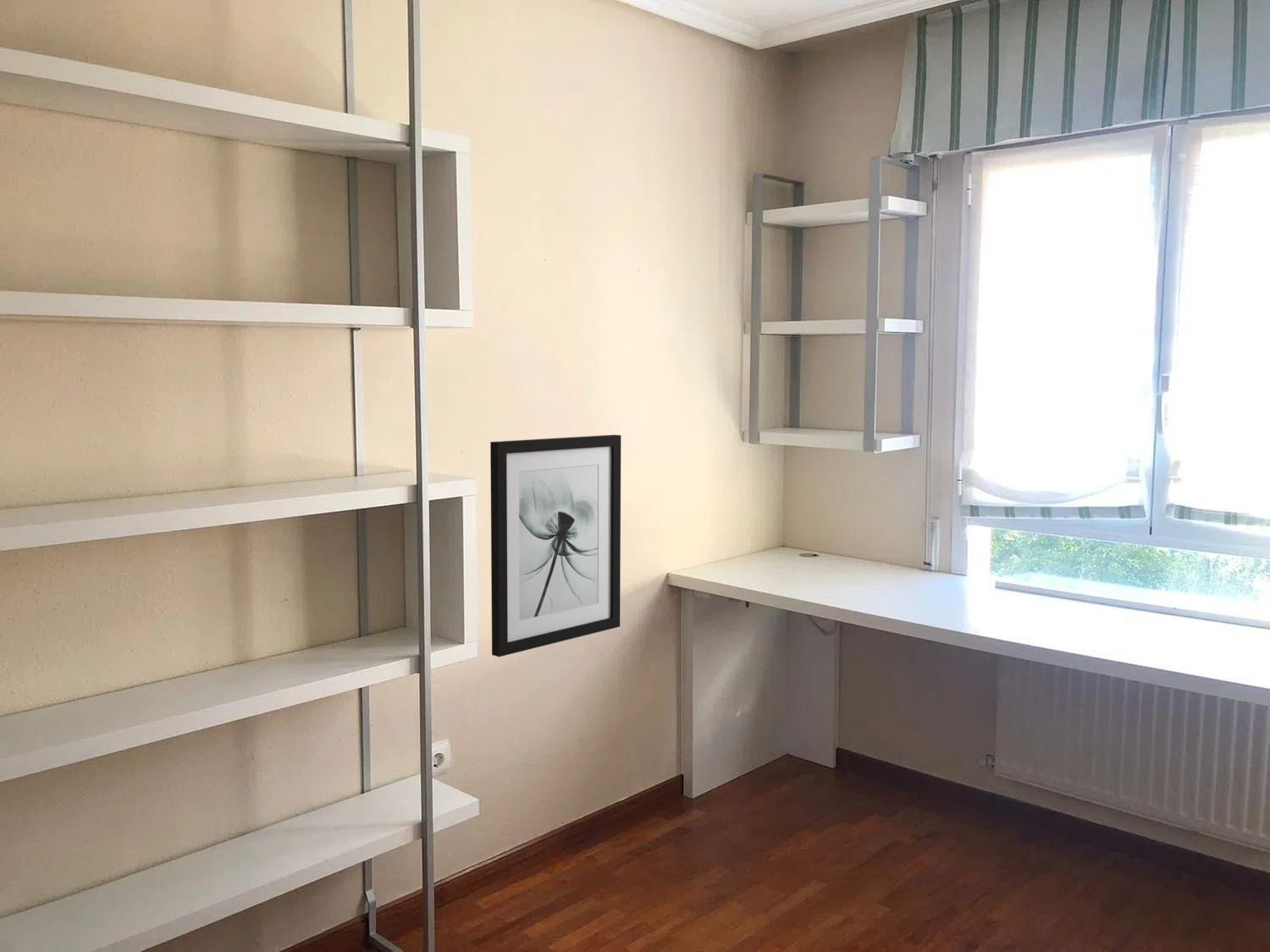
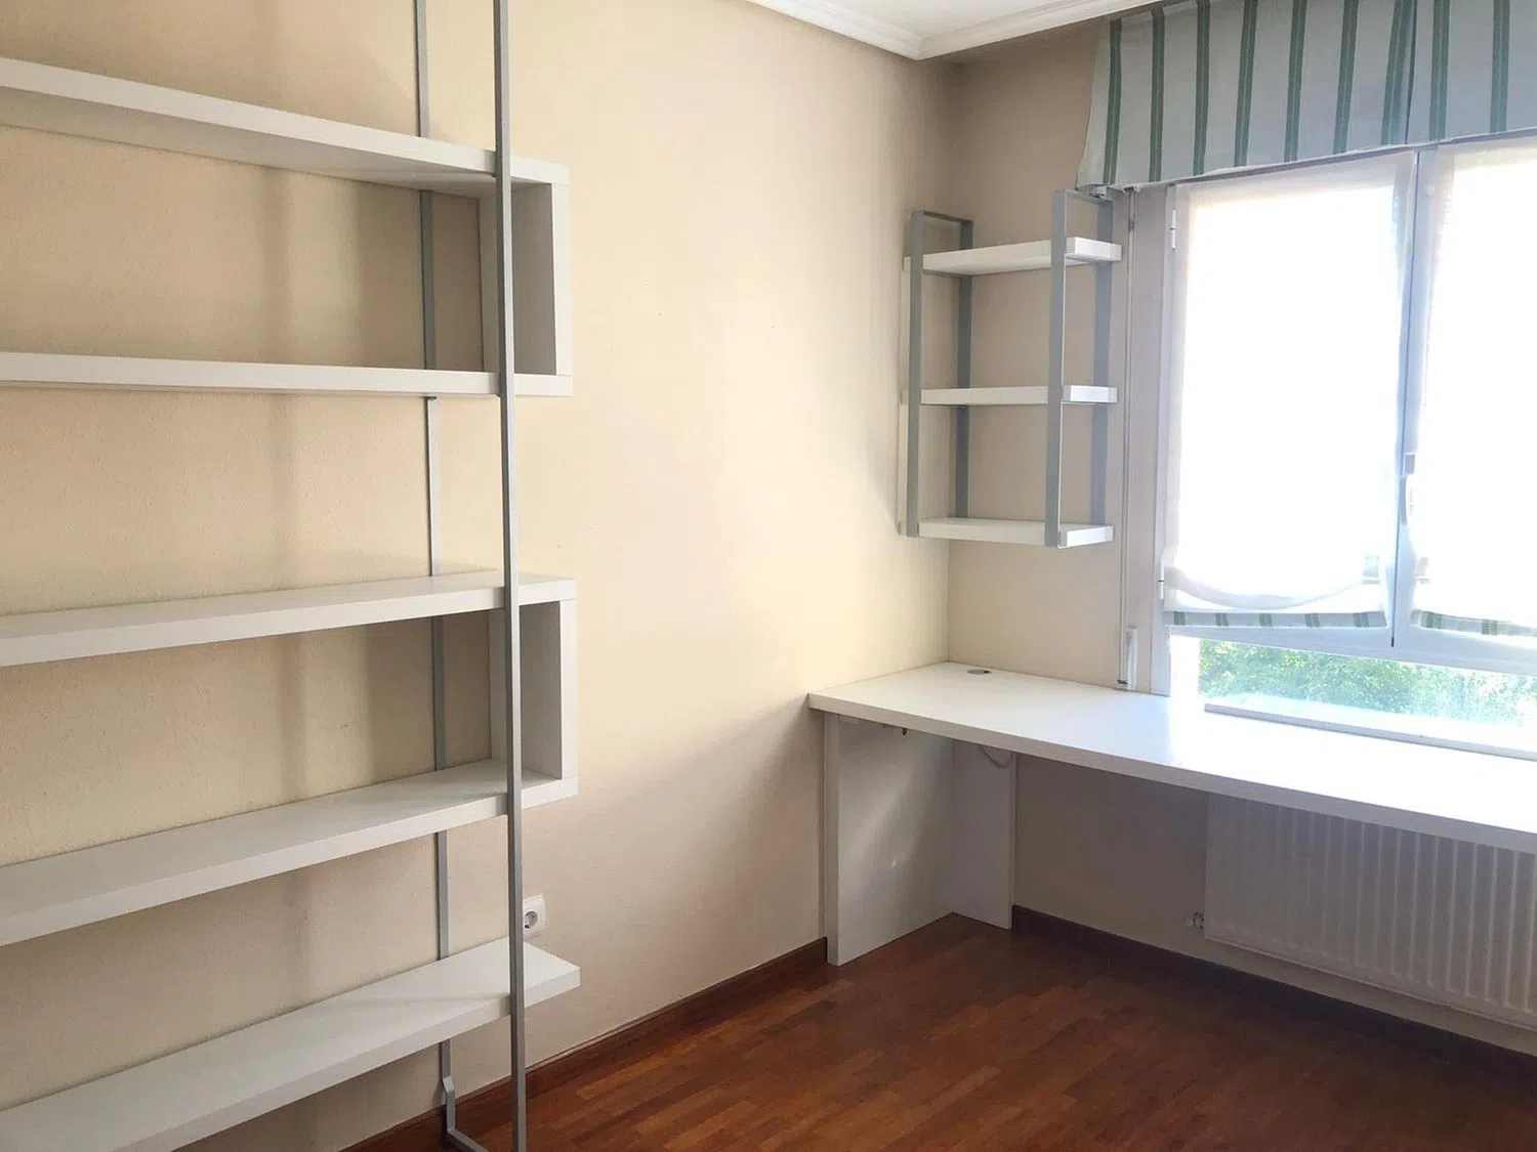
- wall art (559, 540)
